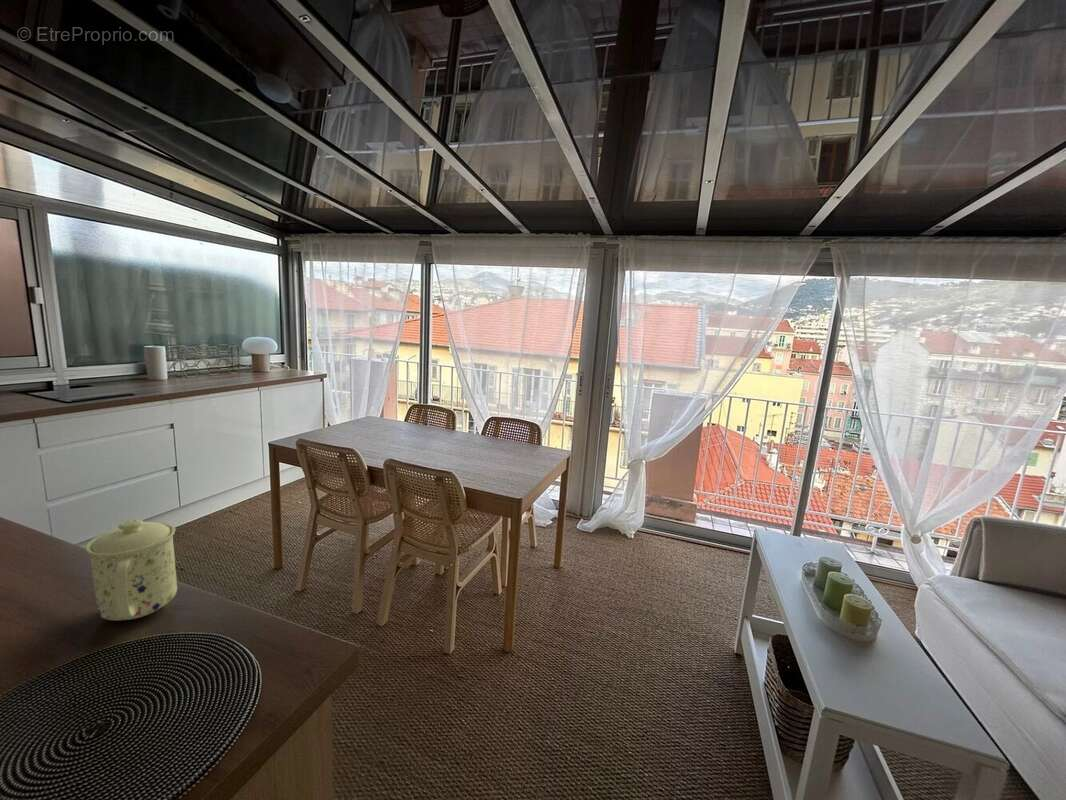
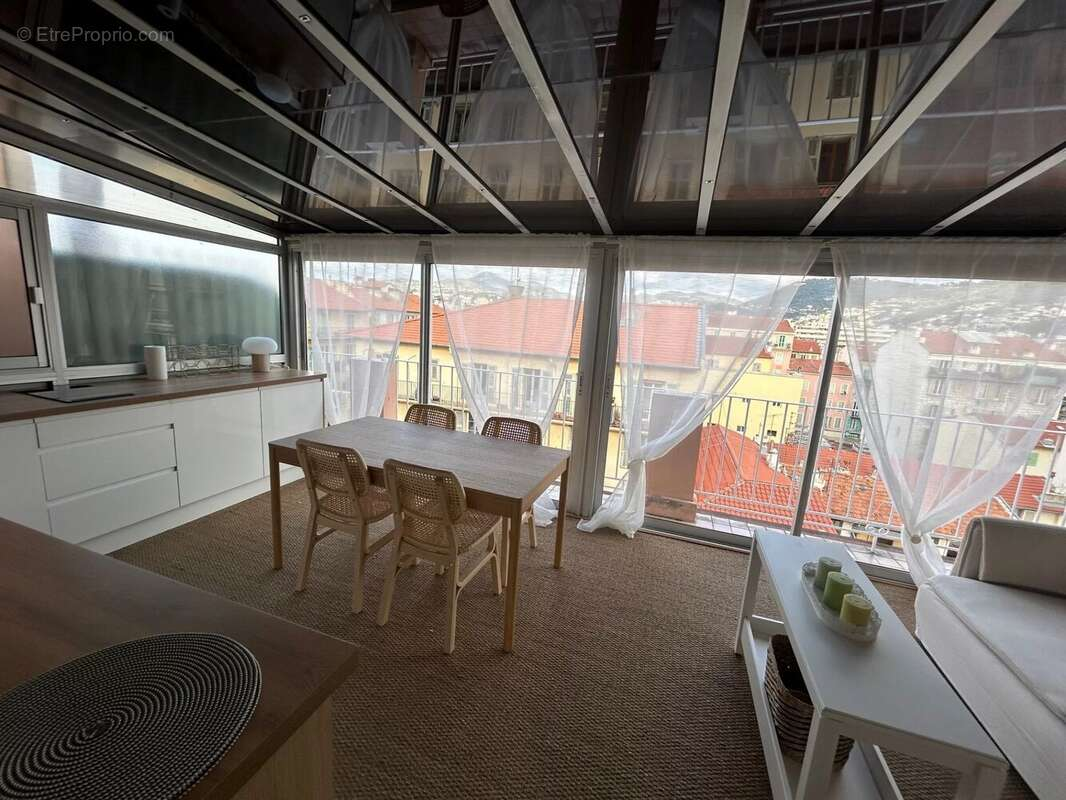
- mug (134, 568)
